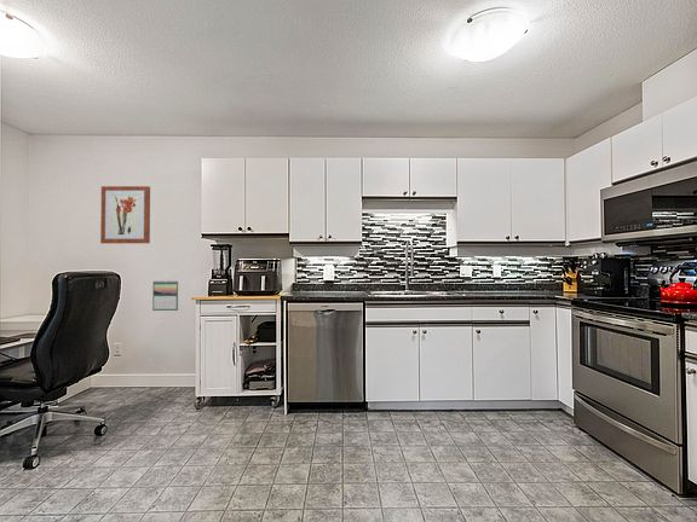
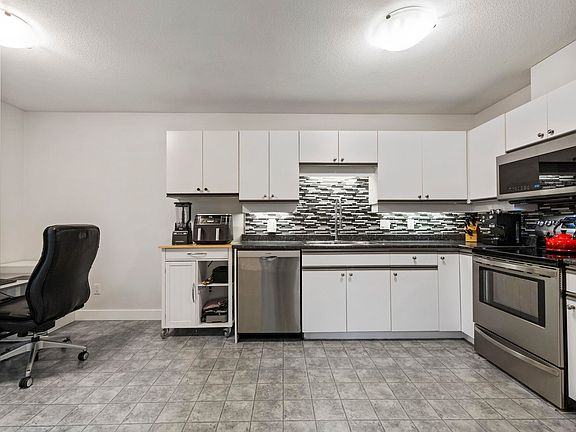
- calendar (165, 295)
- wall art (125, 214)
